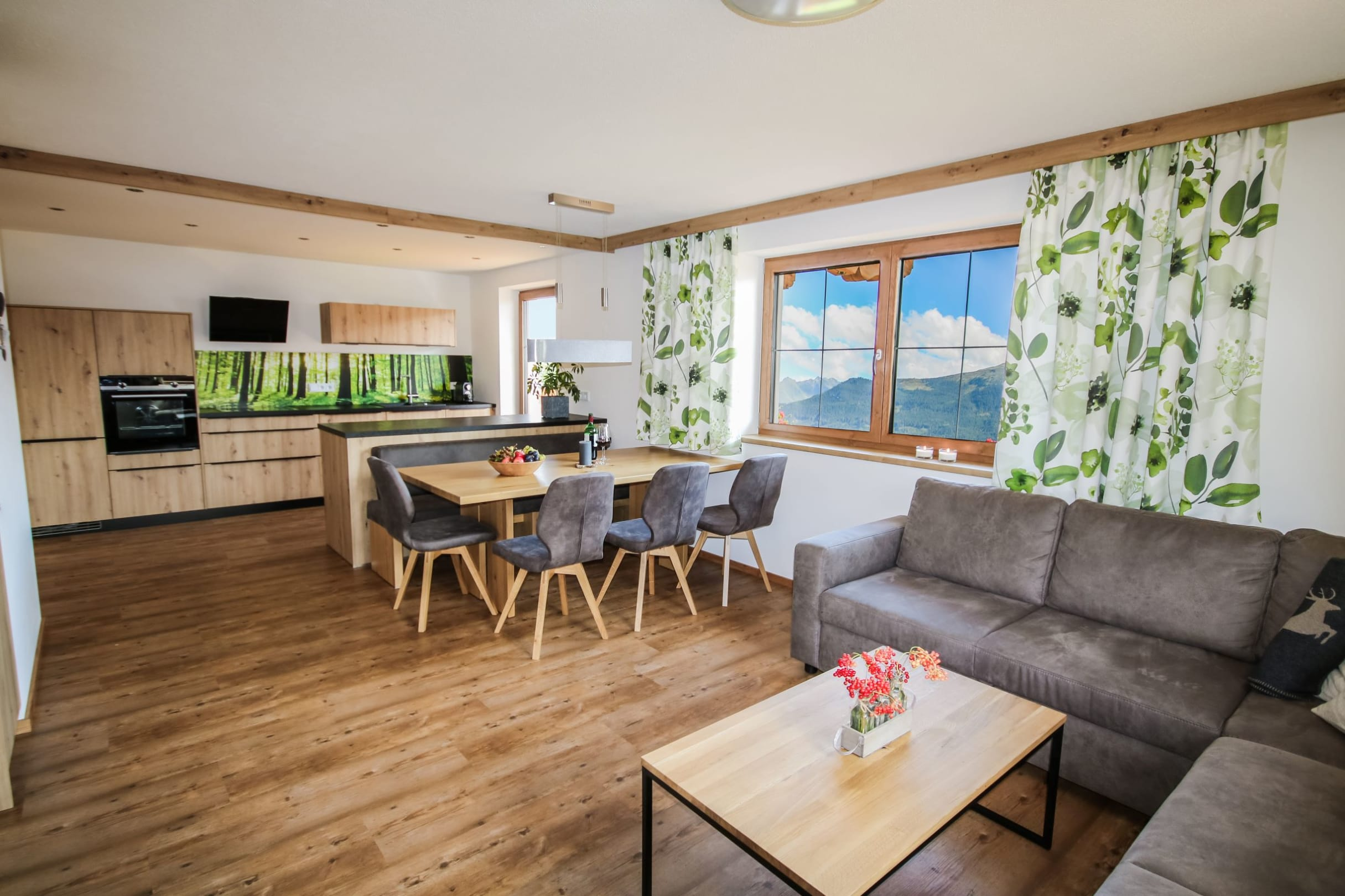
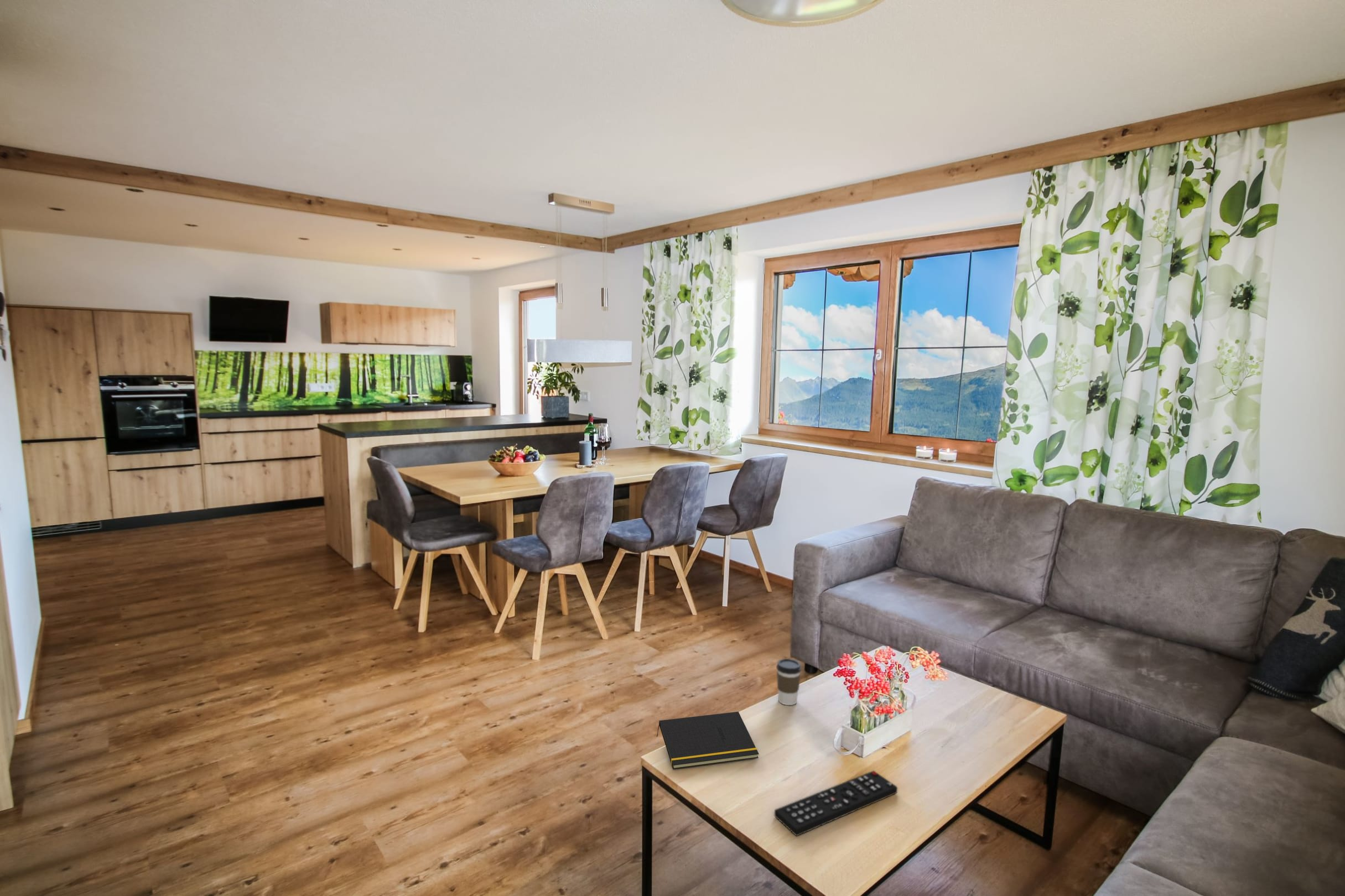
+ coffee cup (788, 682)
+ notepad (707, 738)
+ remote control (838, 800)
